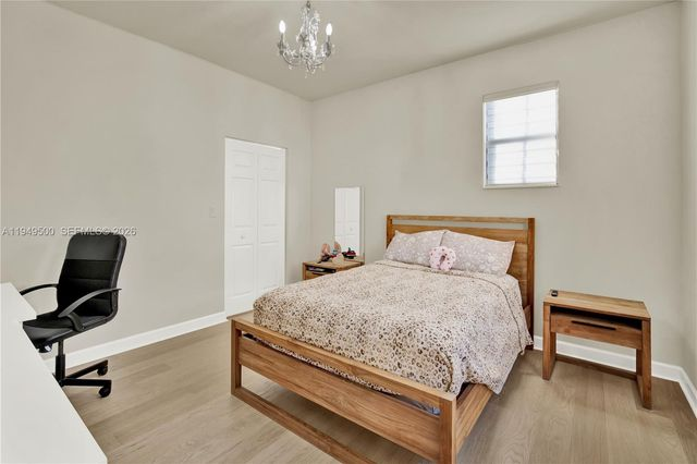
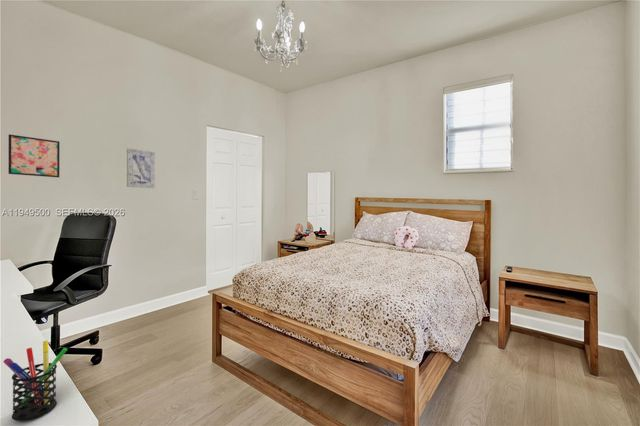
+ pen holder (39, 376)
+ wall art (141, 169)
+ wall art (35, 156)
